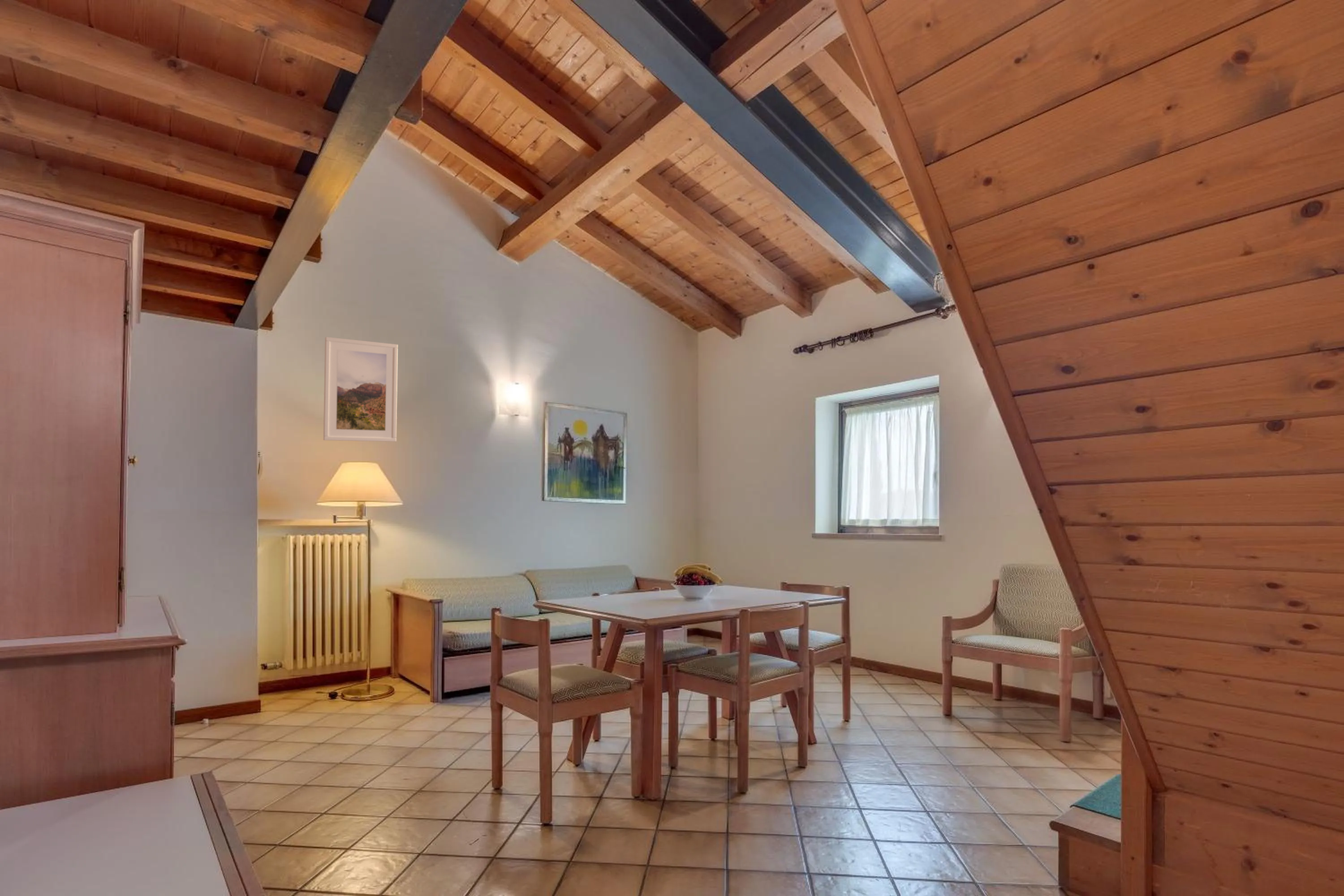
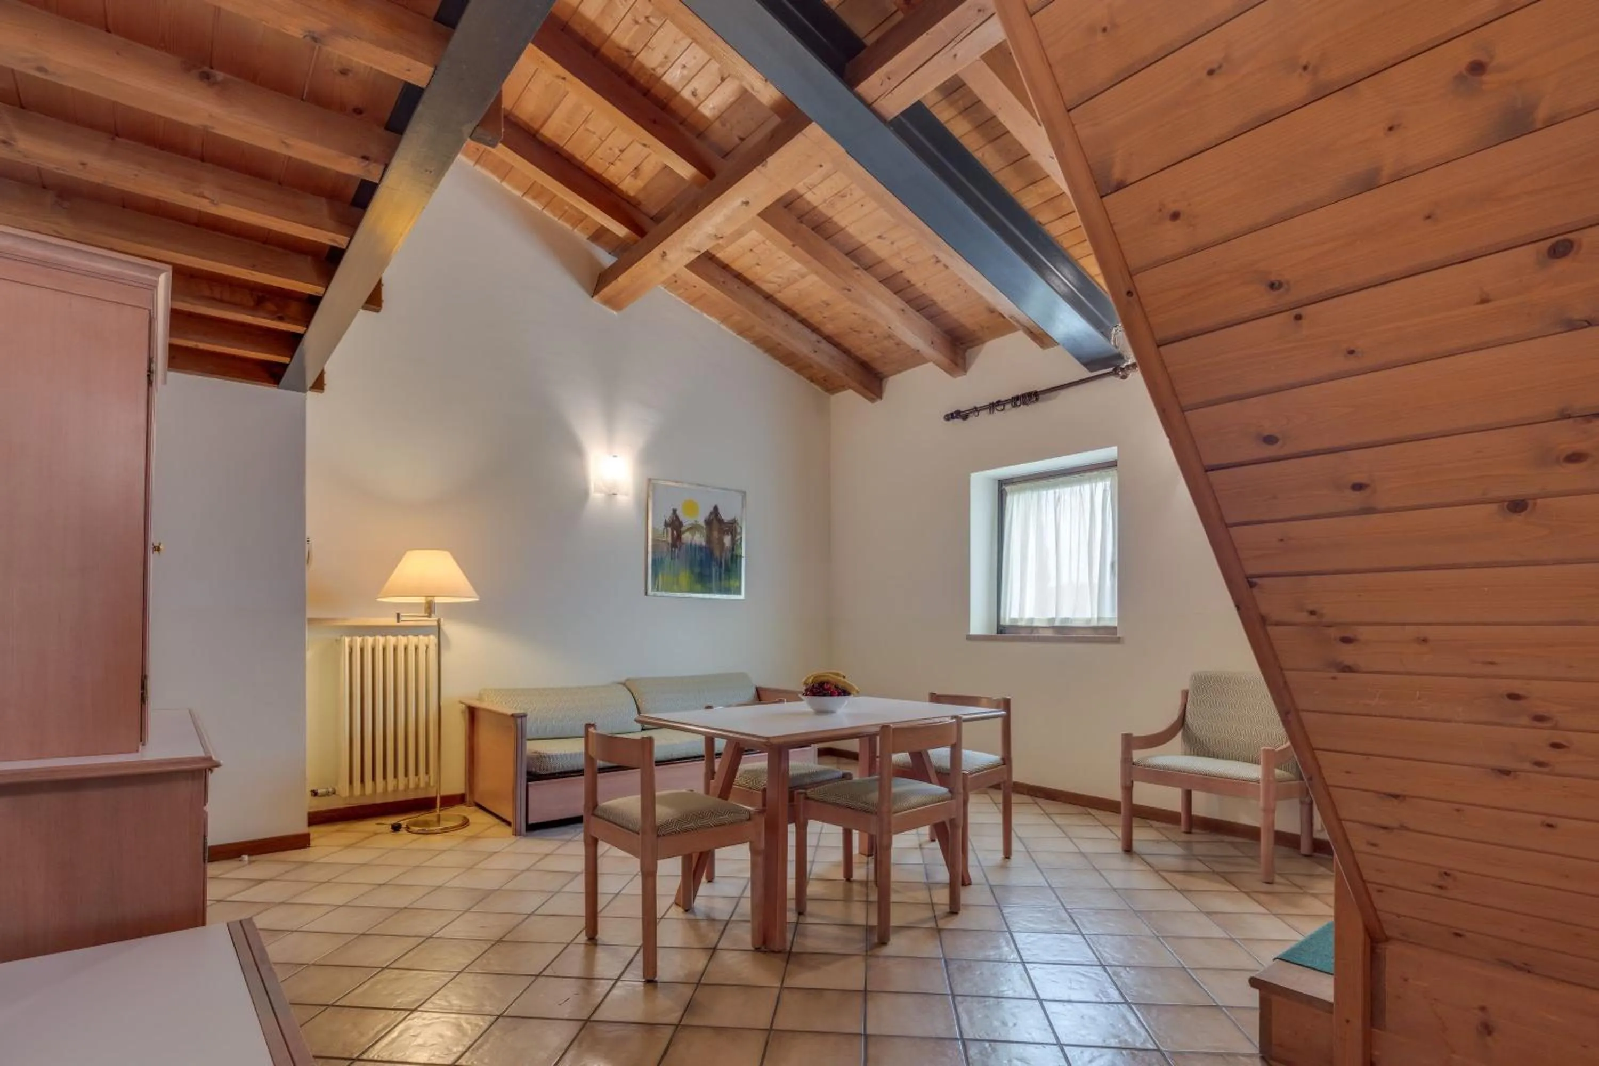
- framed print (362, 391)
